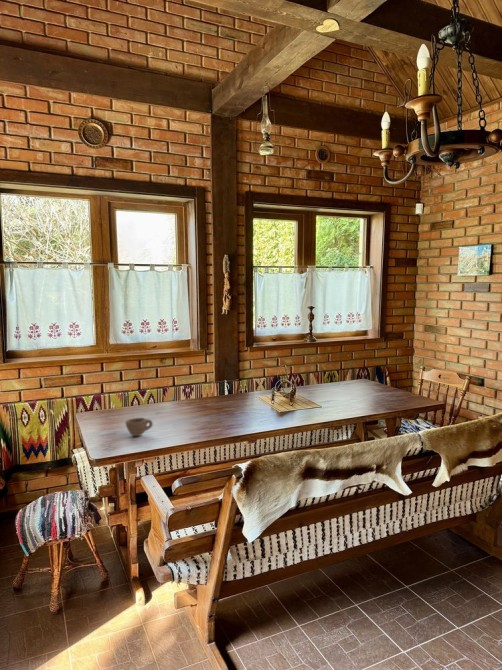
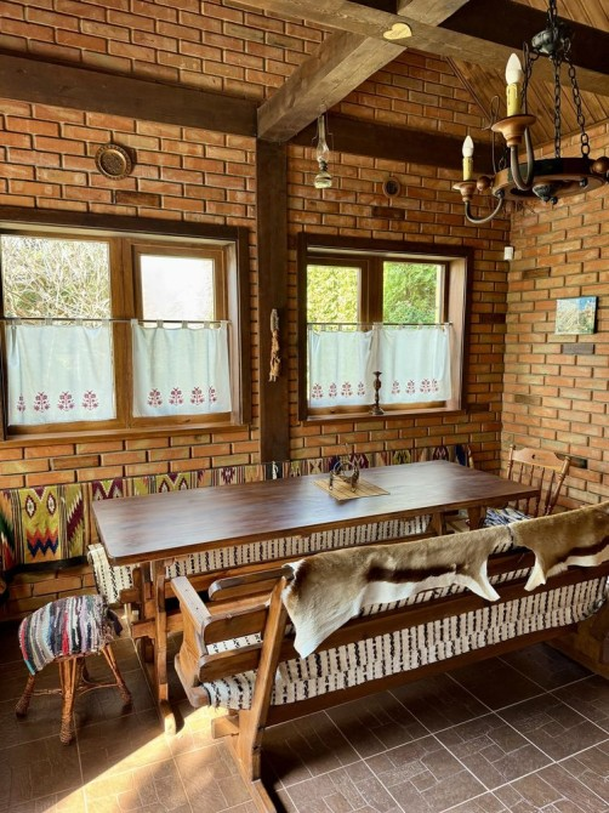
- cup (139, 427)
